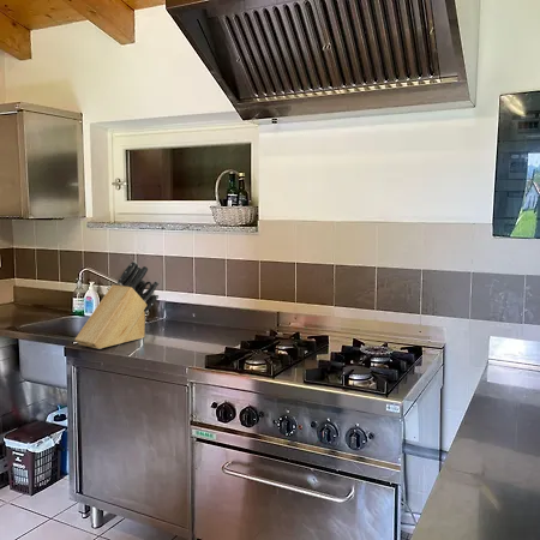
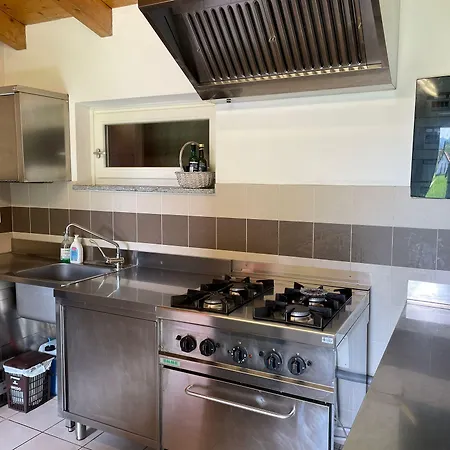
- knife block (119, 301)
